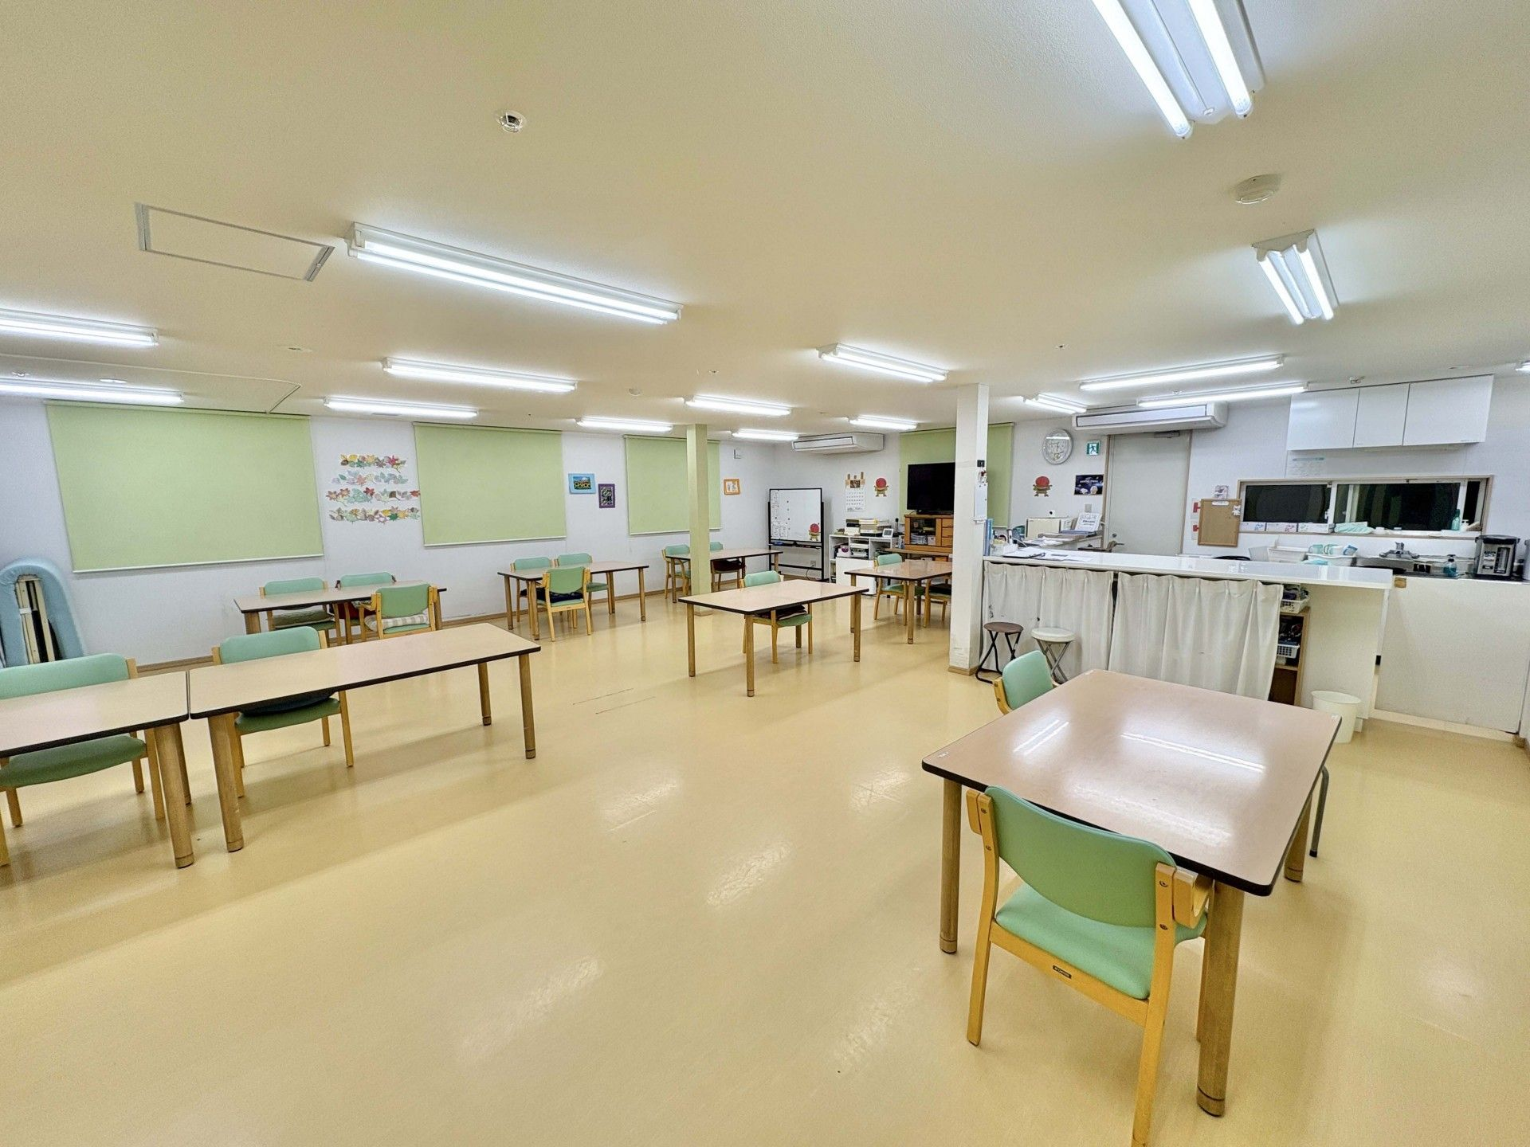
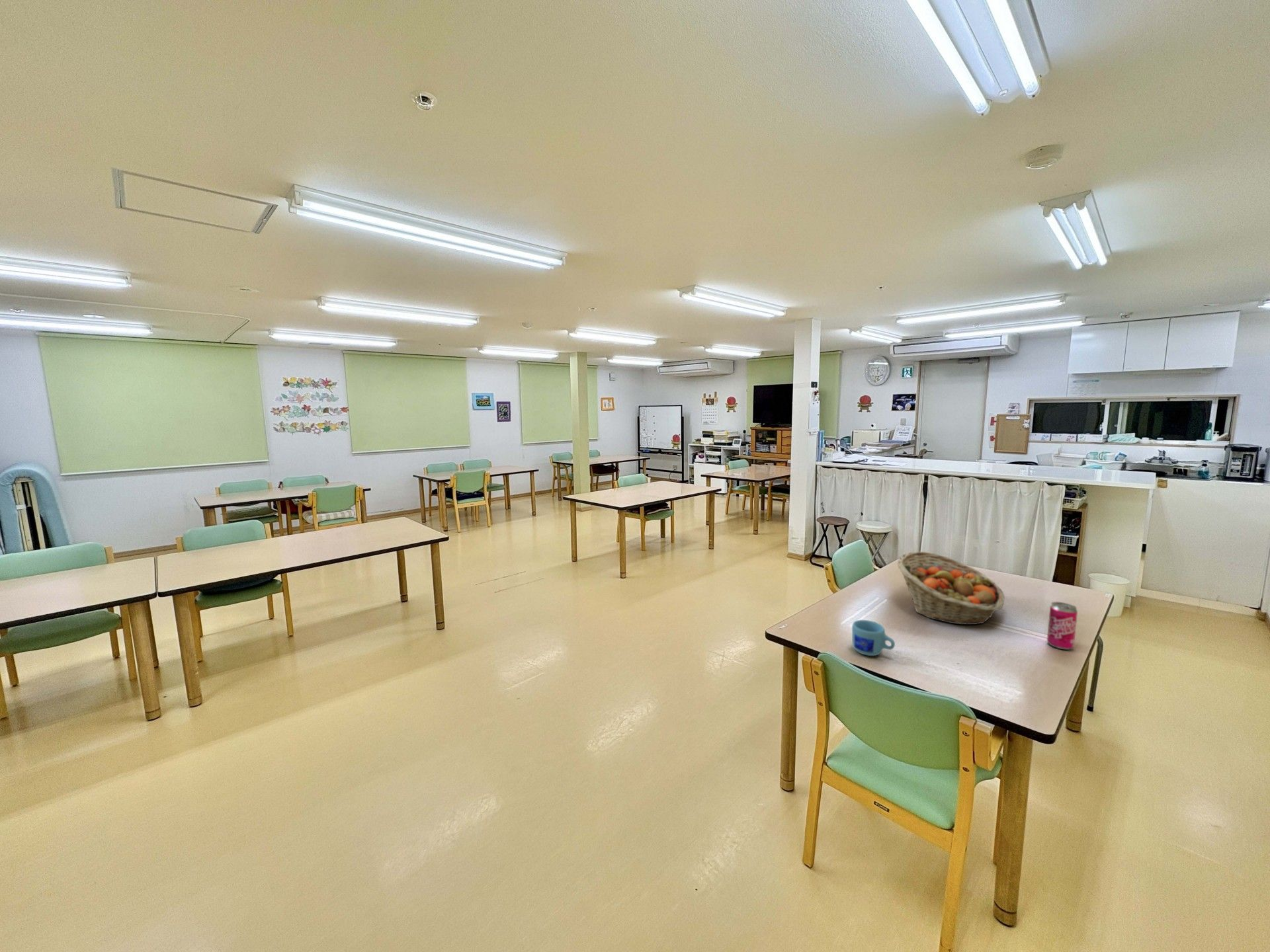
+ mug (872, 640)
+ fruit basket (948, 586)
+ beverage can (1062, 625)
